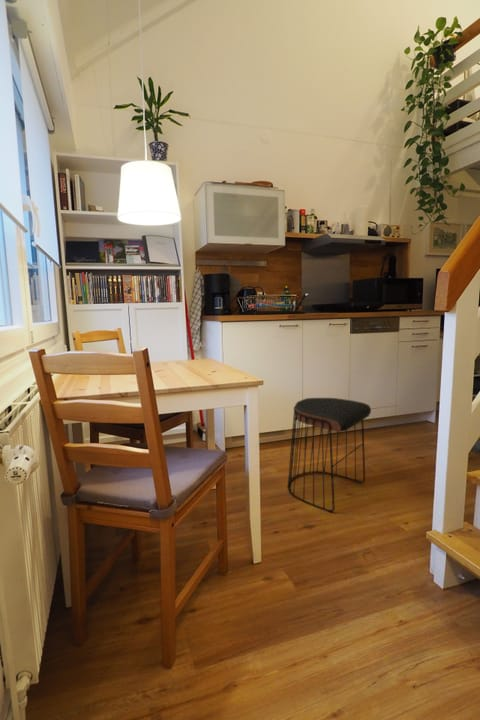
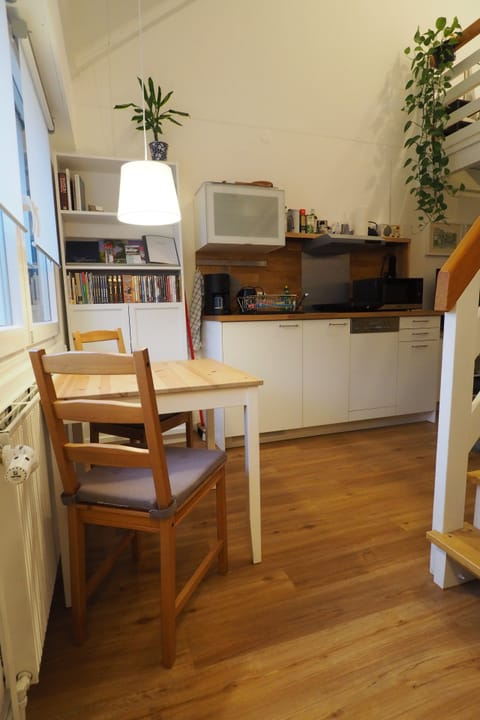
- stool (322, 447)
